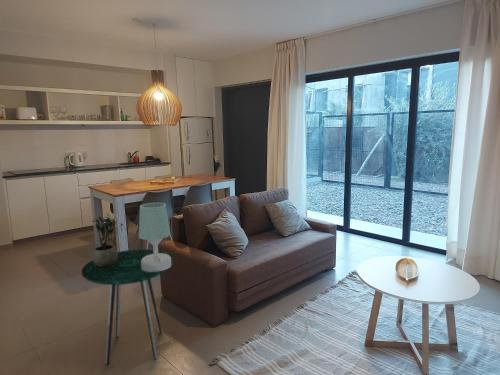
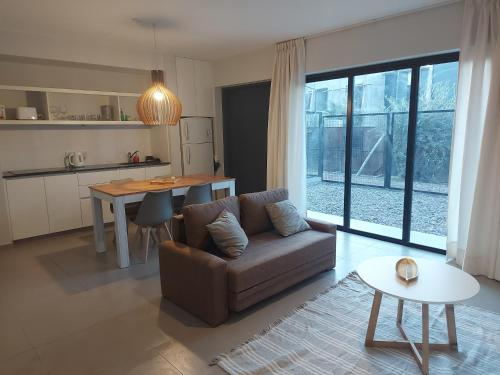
- table lamp (154, 235)
- side table (144, 304)
- potted plant (107, 238)
